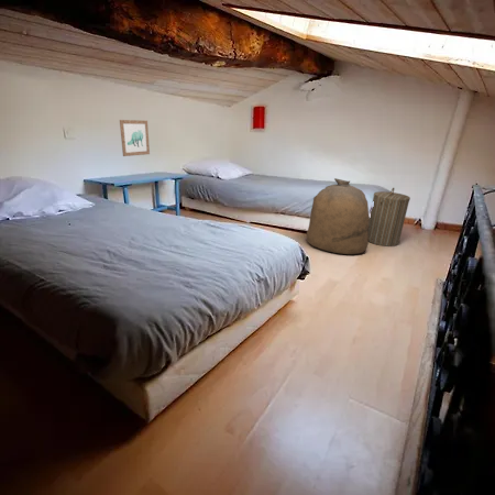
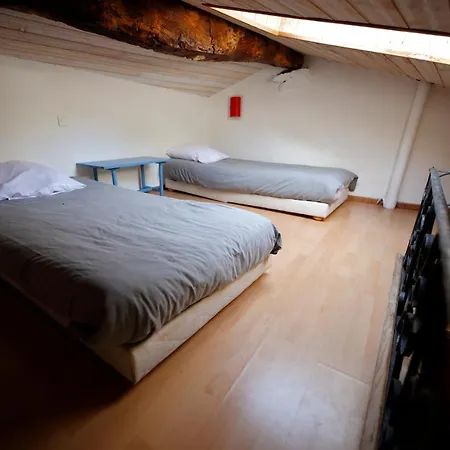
- bag (339, 215)
- laundry hamper (387, 215)
- wall art (135, 138)
